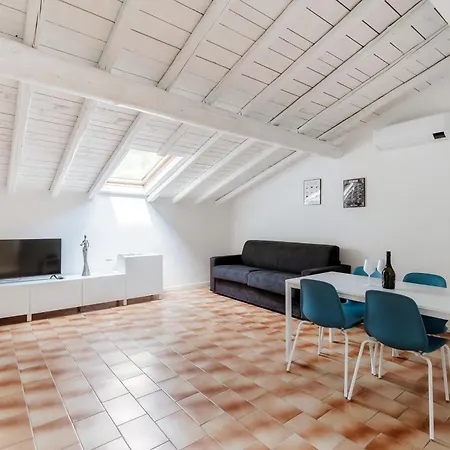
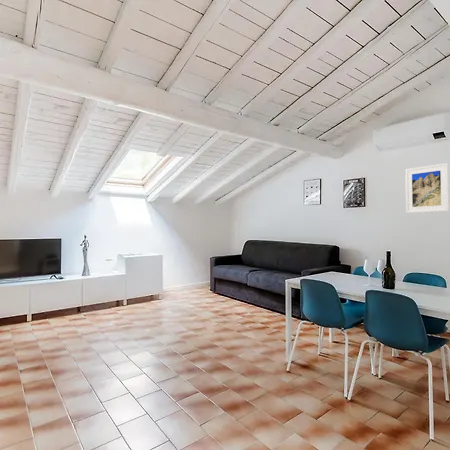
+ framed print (426, 189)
